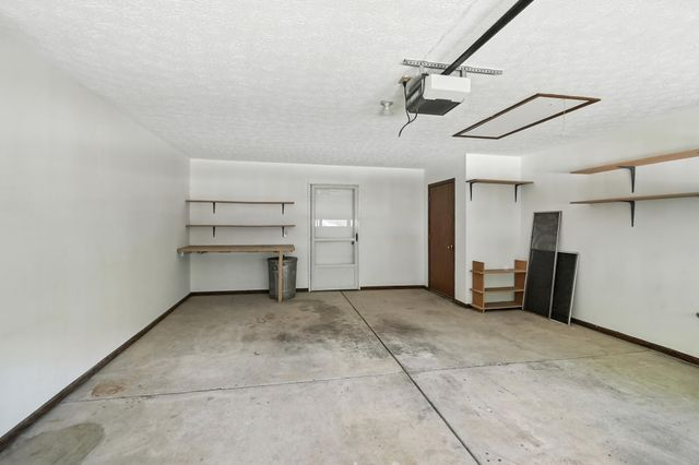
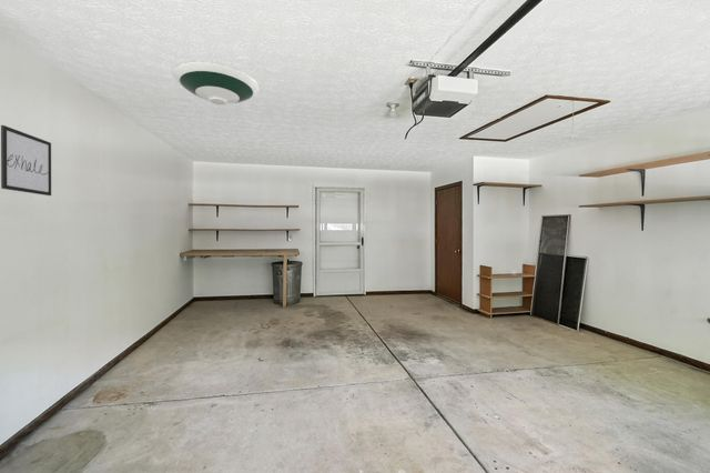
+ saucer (217, 92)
+ wall art (28, 163)
